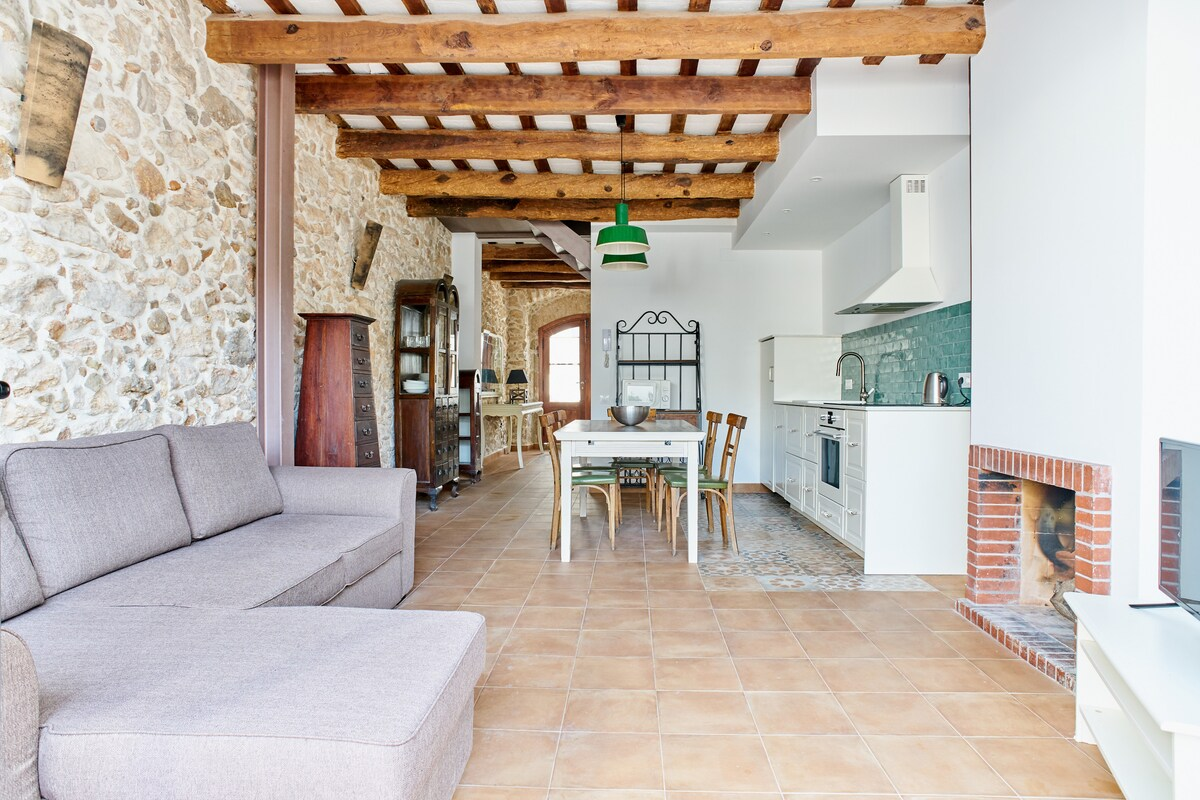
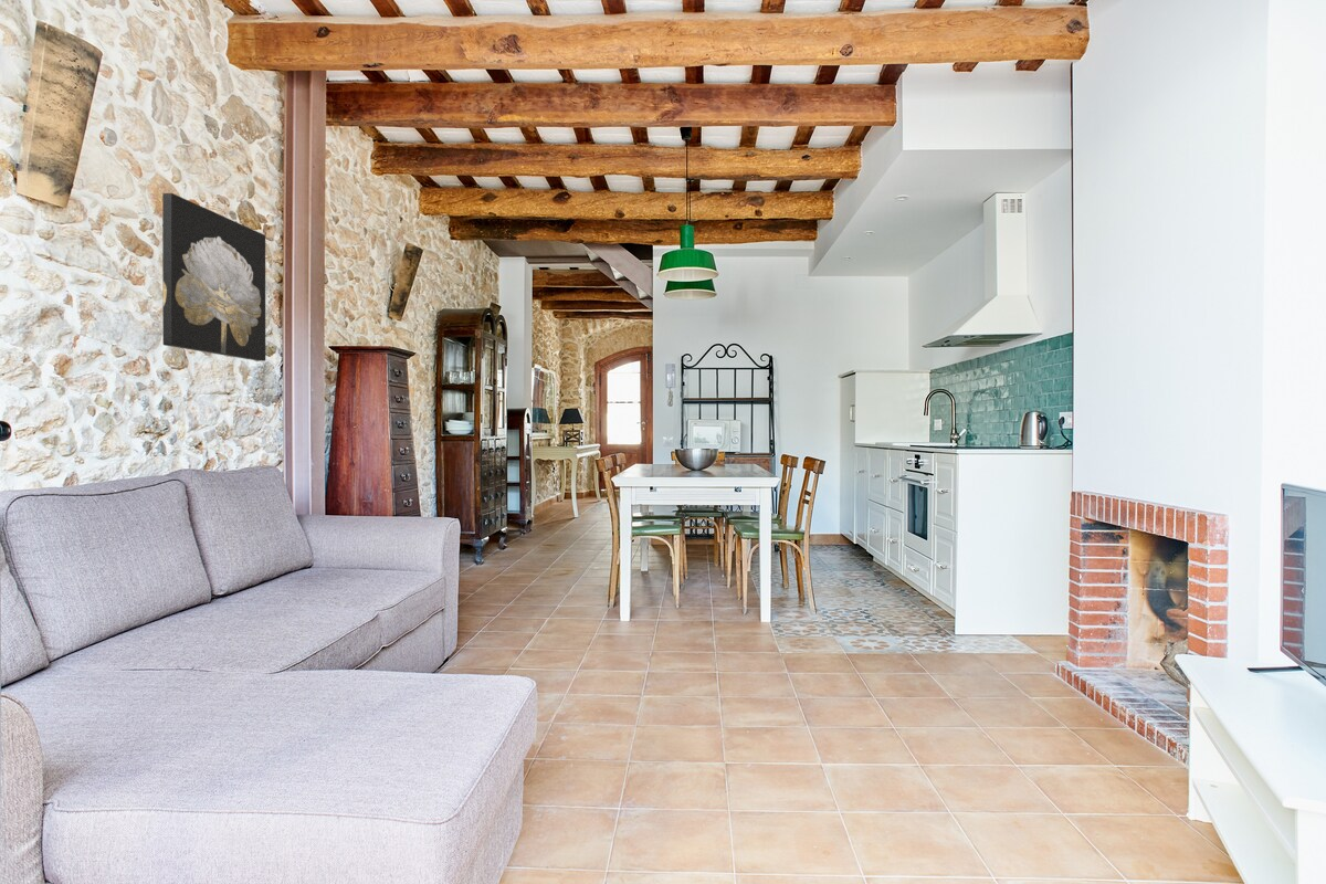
+ wall art (218, 285)
